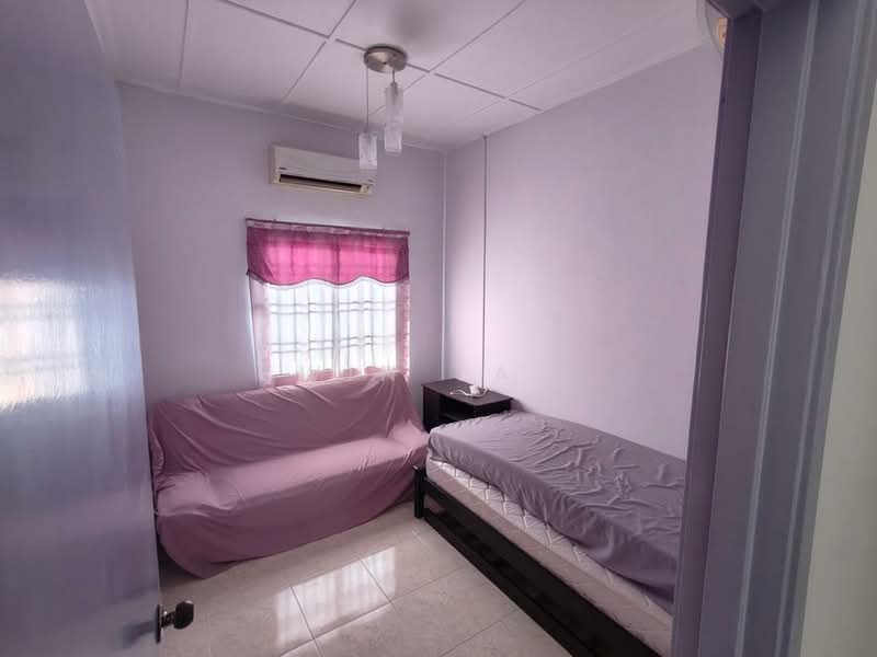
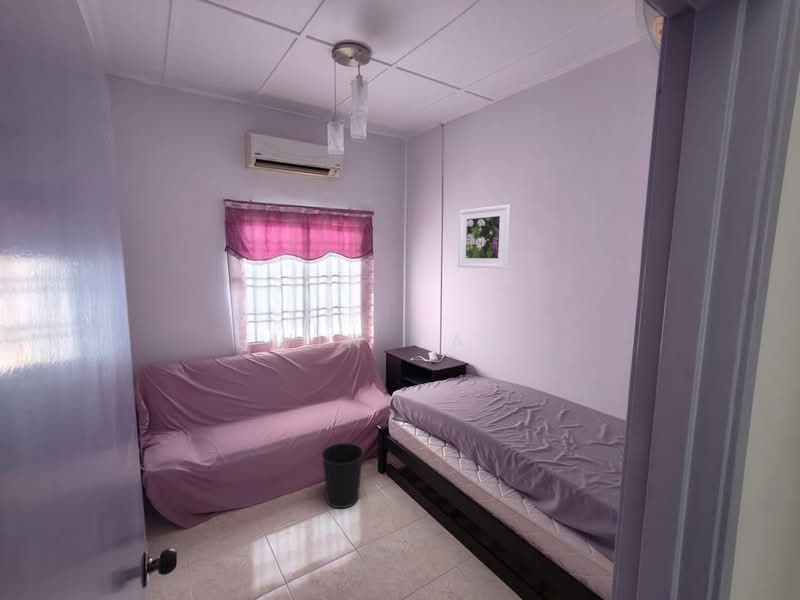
+ wastebasket (342, 475)
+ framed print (482, 238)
